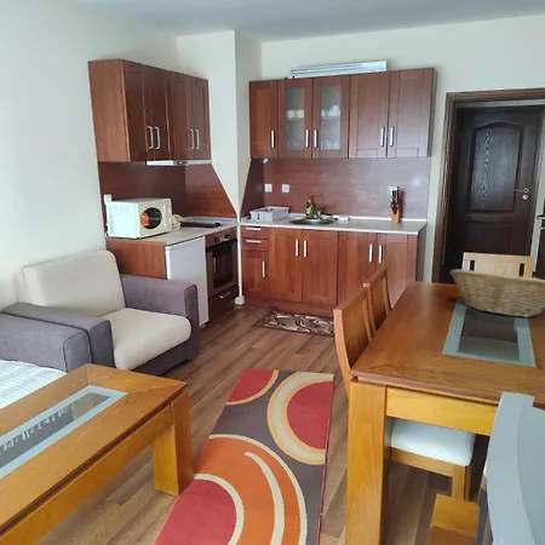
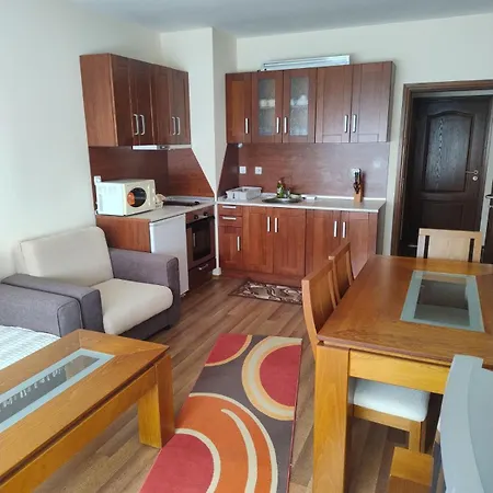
- fruit basket (501, 287)
